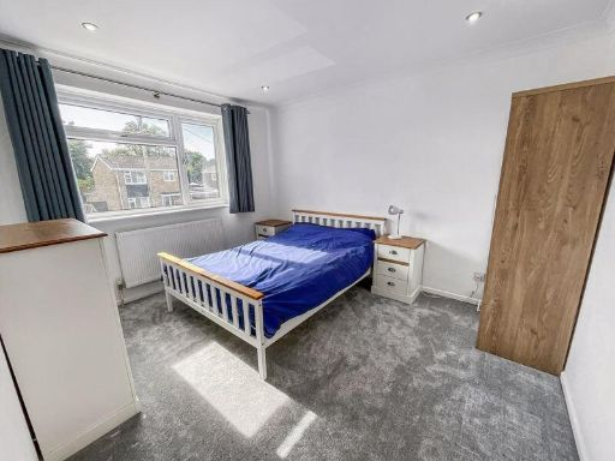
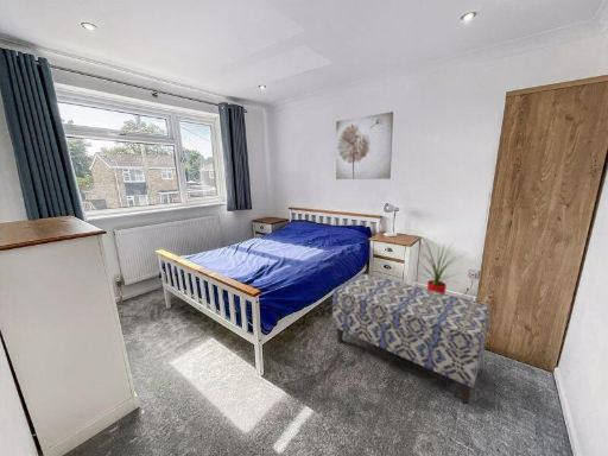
+ bench (403, 325)
+ wall art (361, 148)
+ house plant (437, 272)
